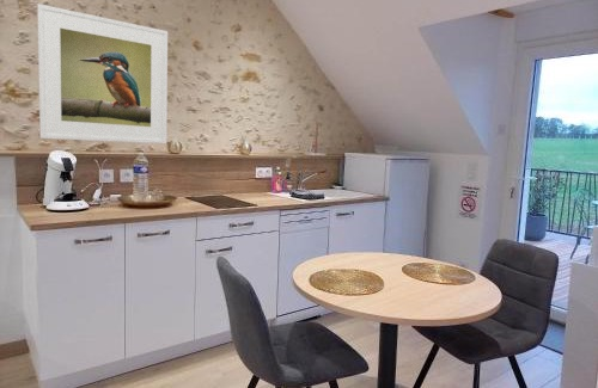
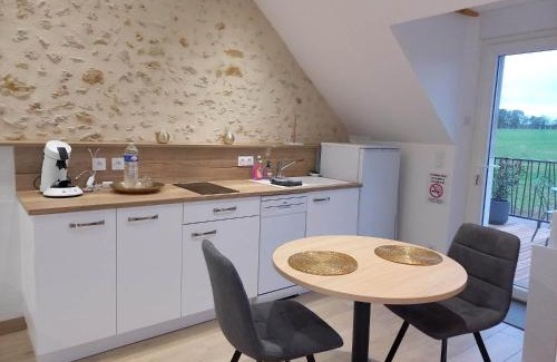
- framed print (108, 80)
